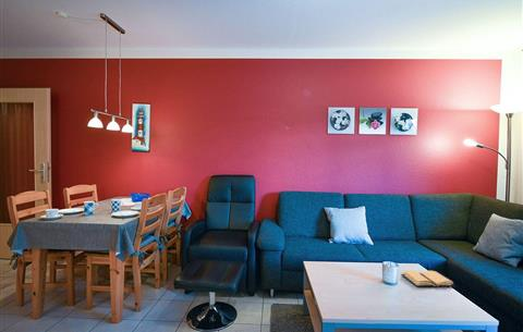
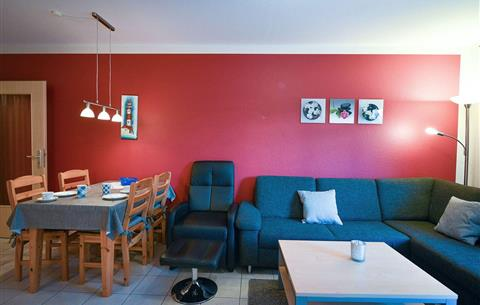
- book (427, 278)
